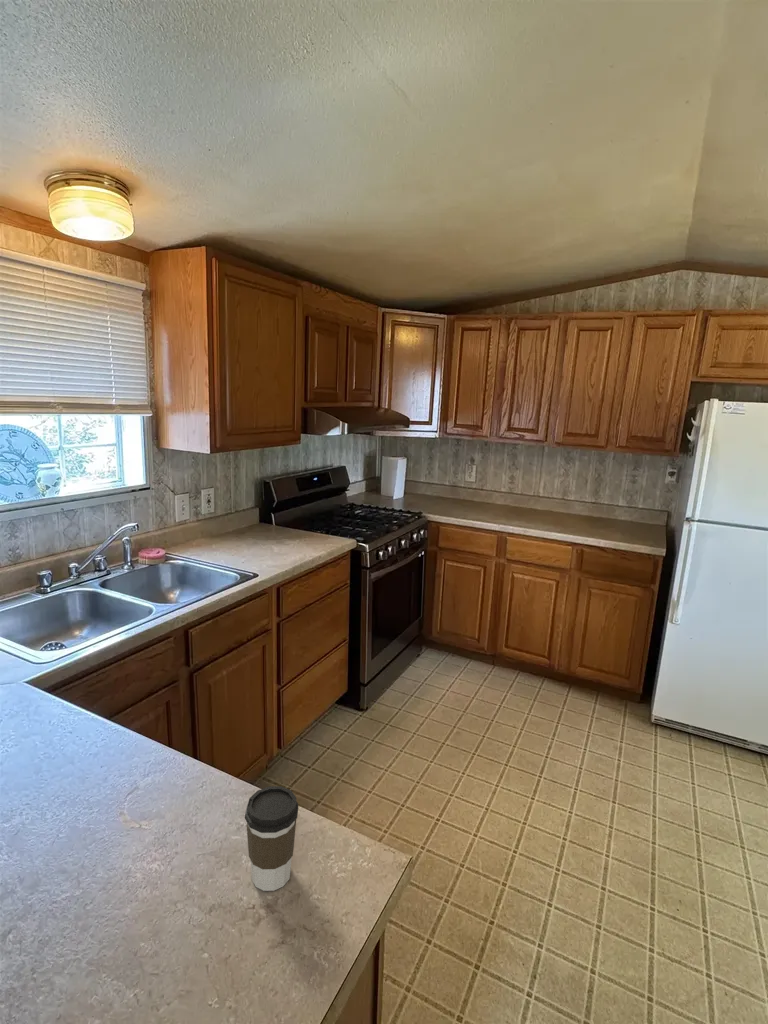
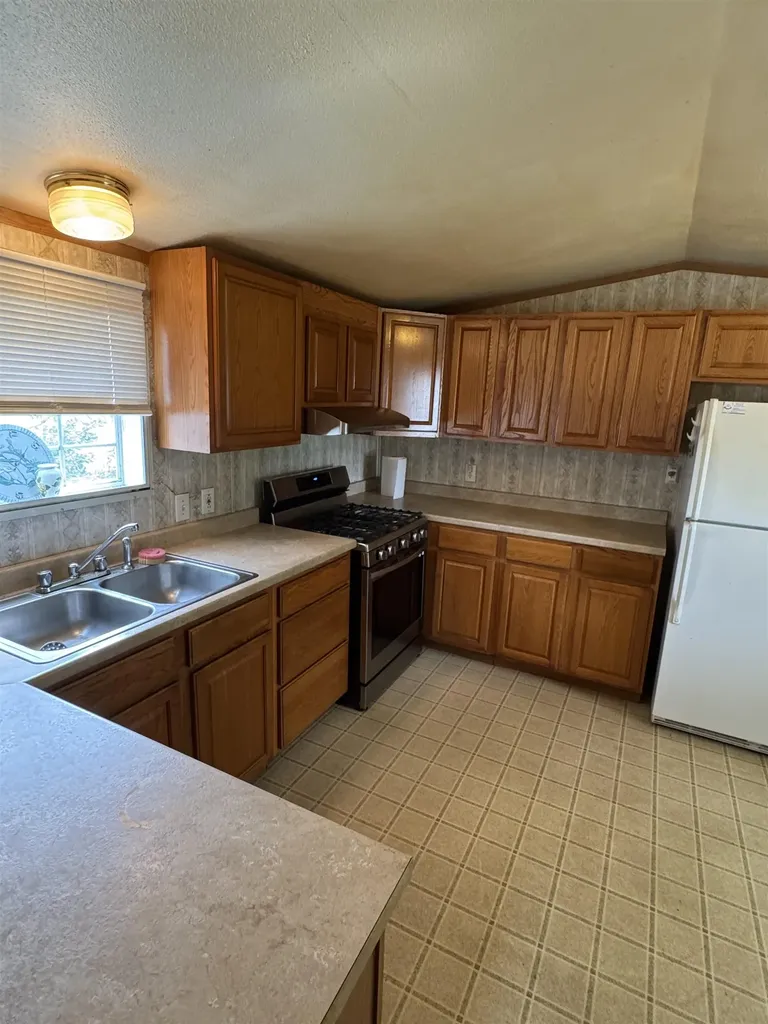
- coffee cup (271, 839)
